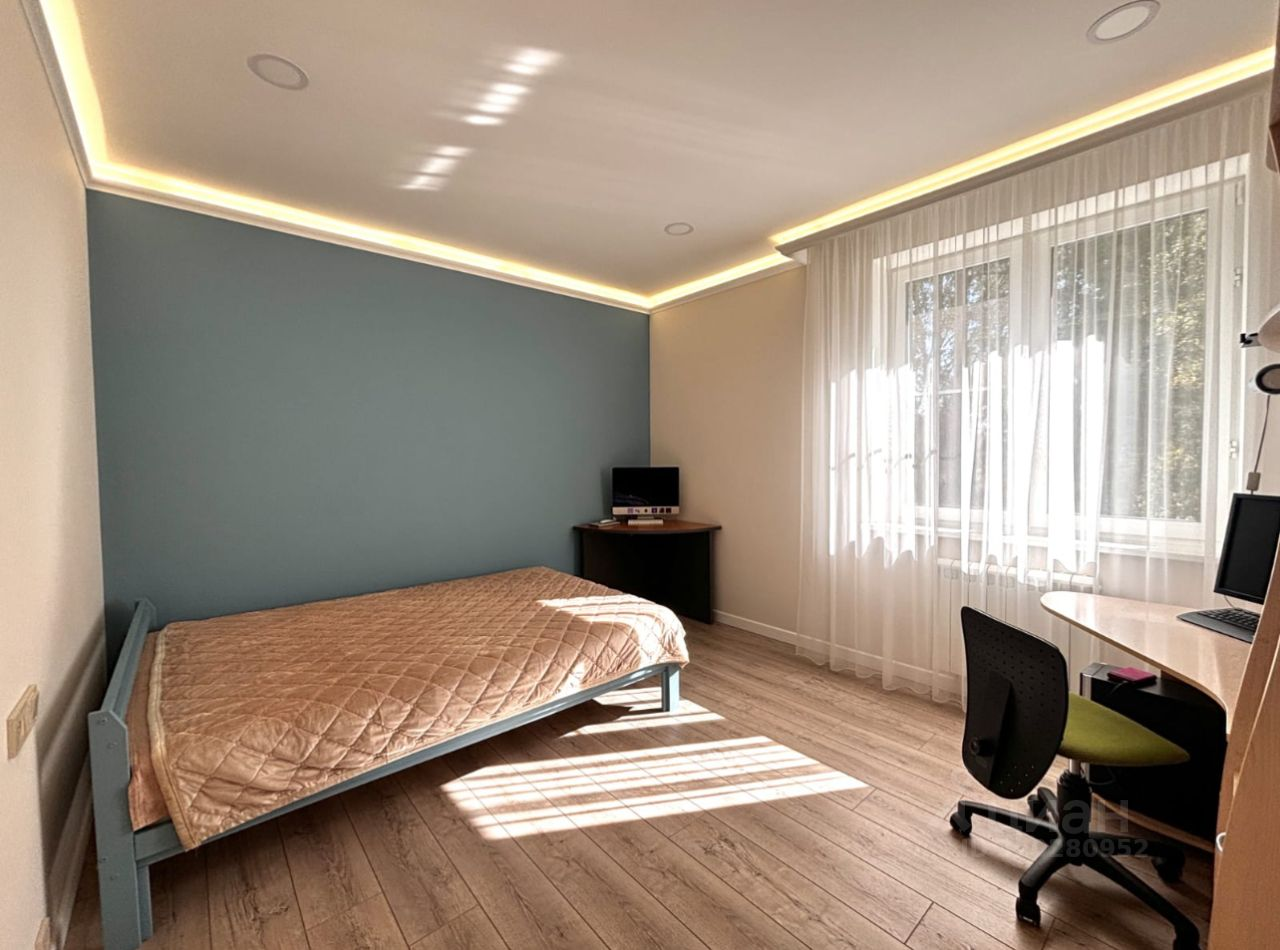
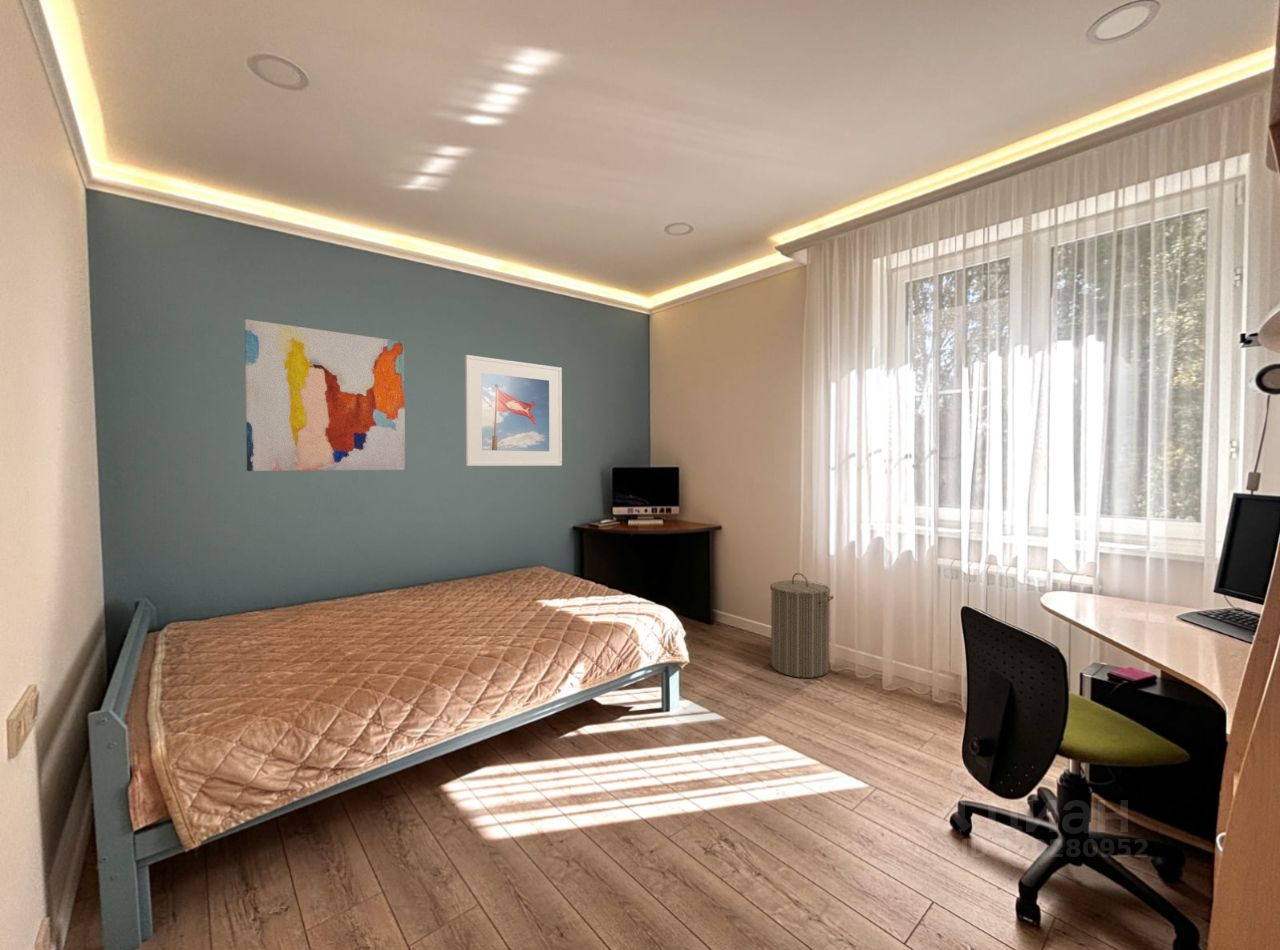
+ wall art (331, 401)
+ laundry hamper (799, 620)
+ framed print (516, 413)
